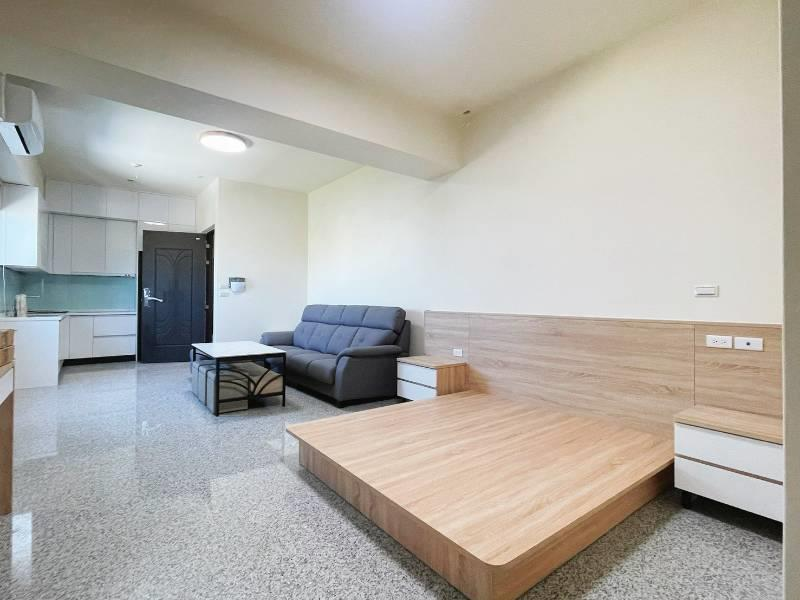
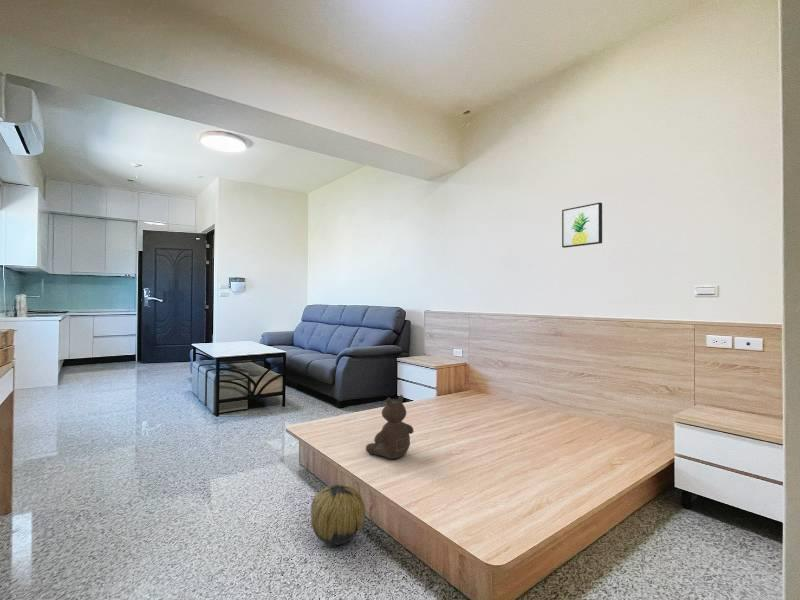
+ decorative ball (337, 513)
+ wall art (581, 225)
+ teddy bear (388, 424)
